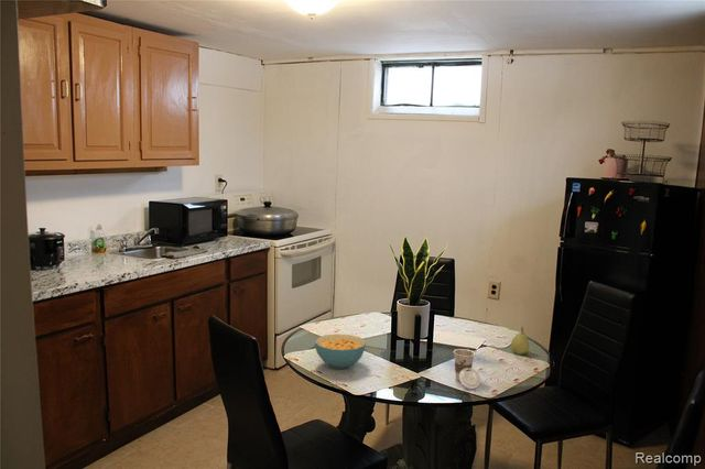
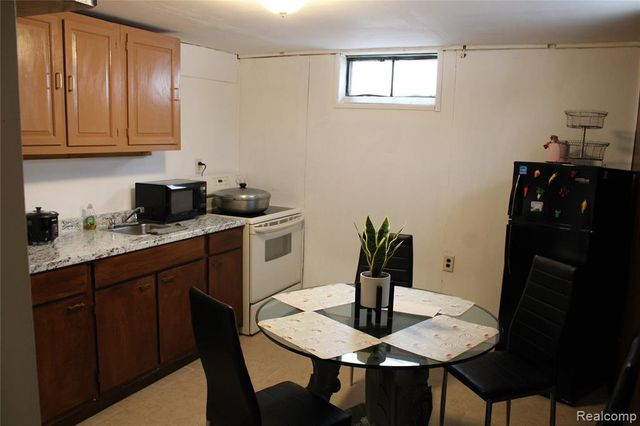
- cereal bowl (339, 353)
- cup (466, 368)
- fruit (520, 339)
